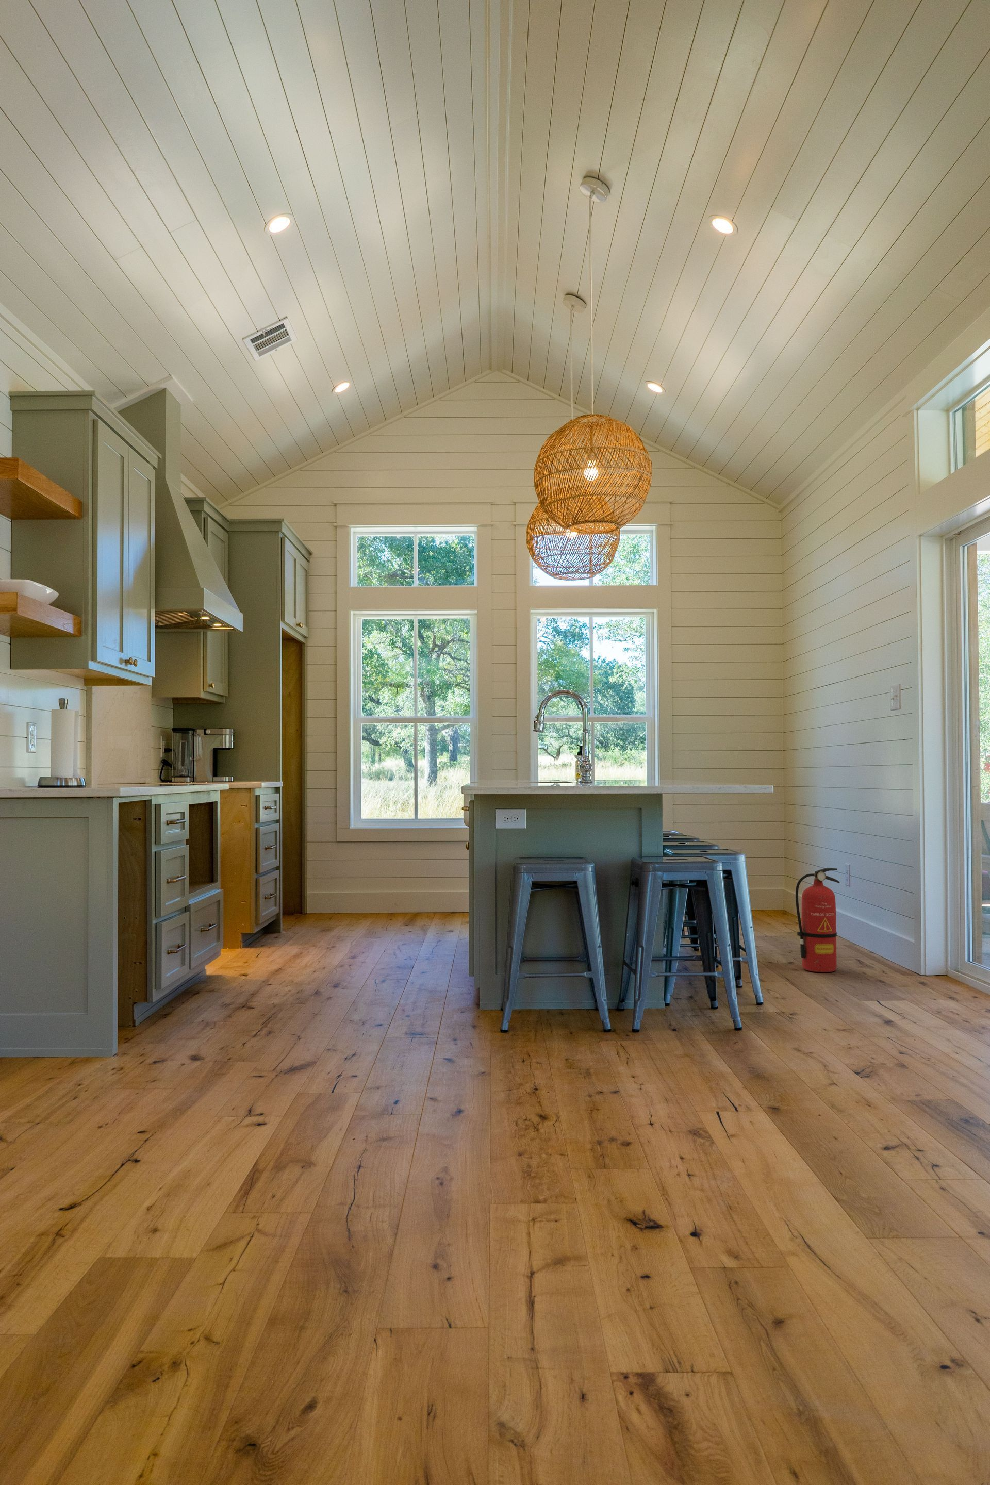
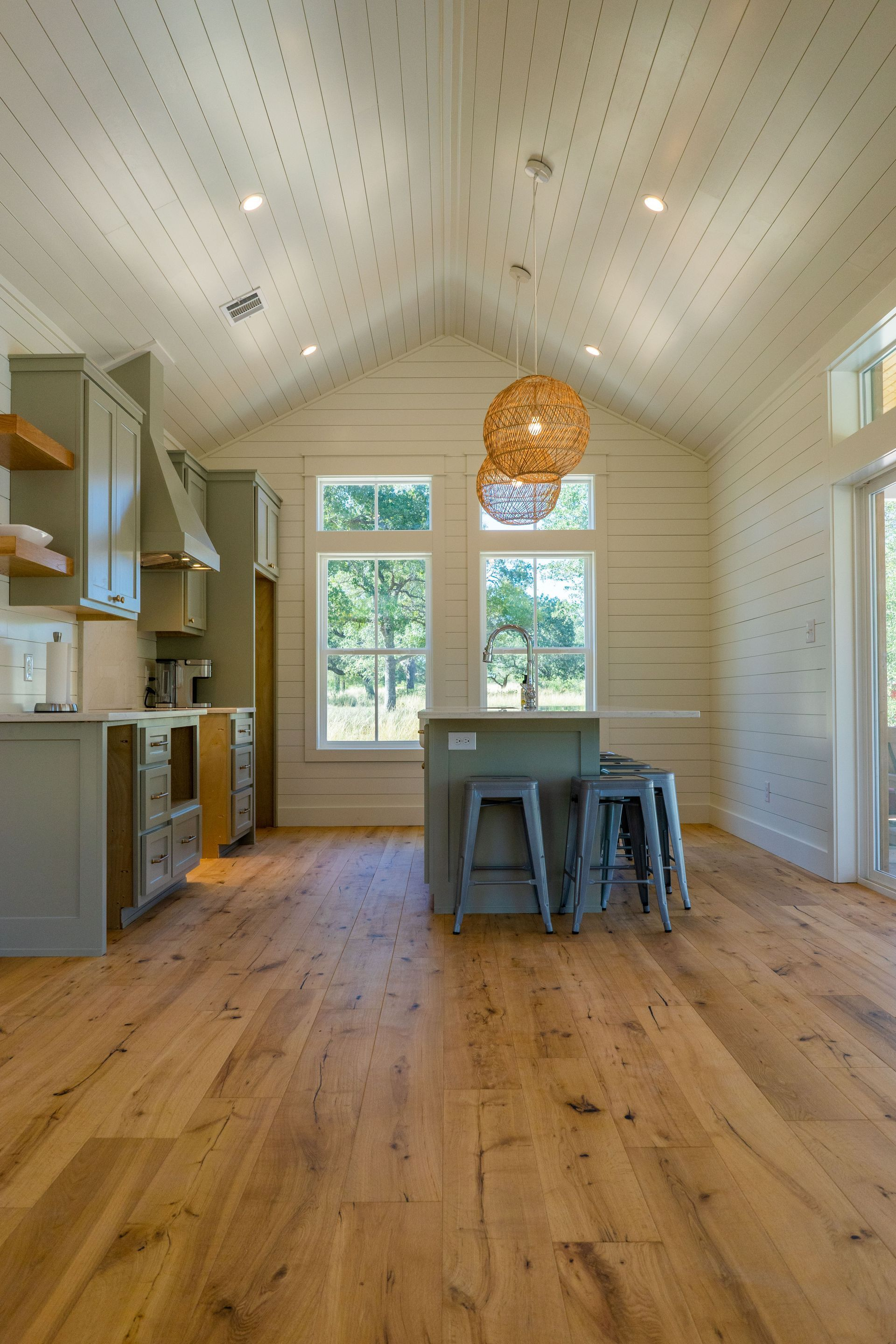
- fire extinguisher (818, 919)
